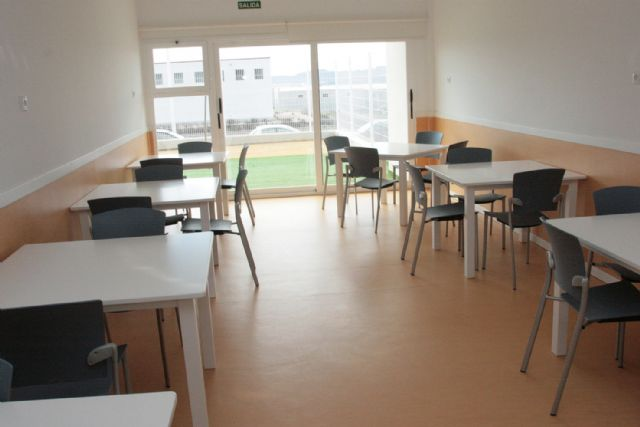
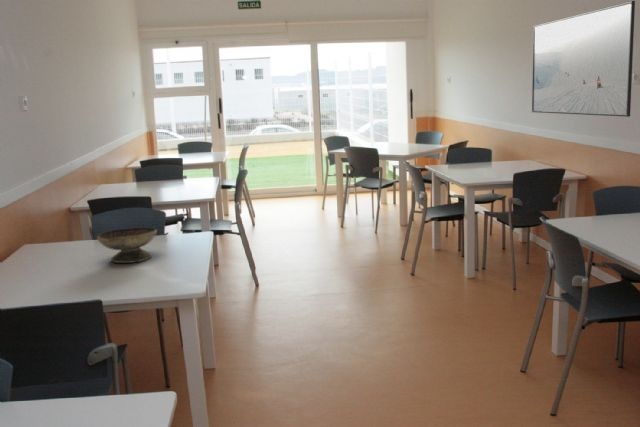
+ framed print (575, 65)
+ decorative bowl (128, 244)
